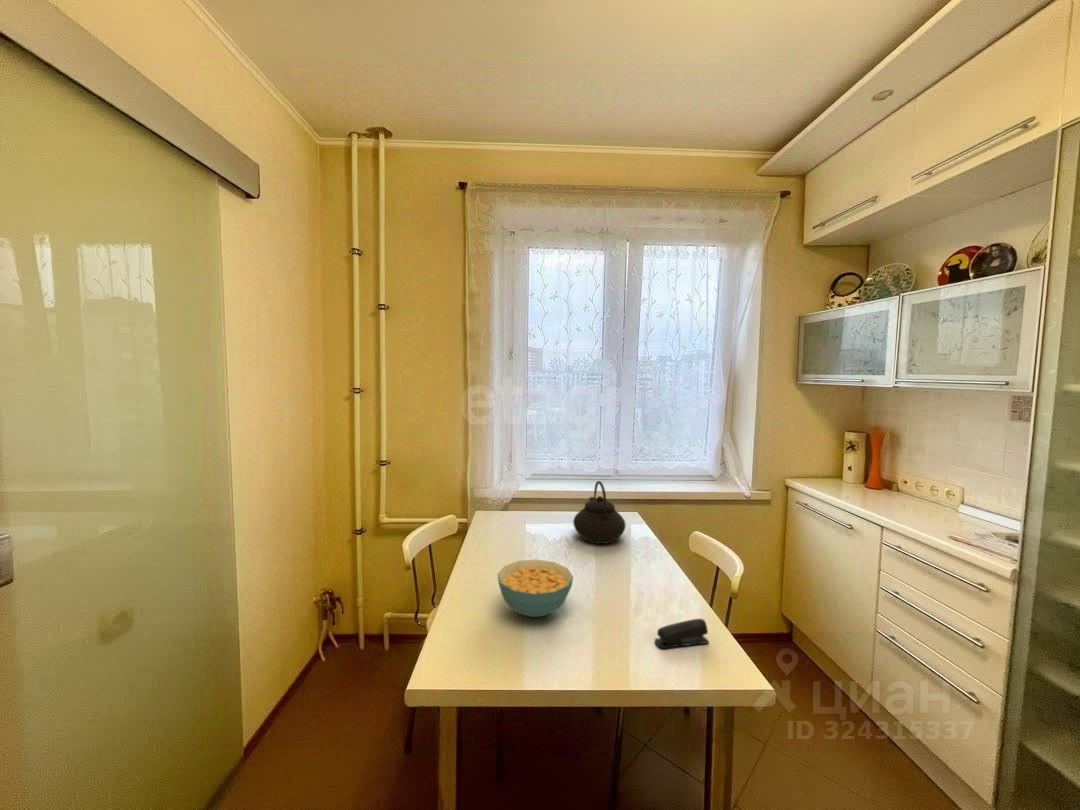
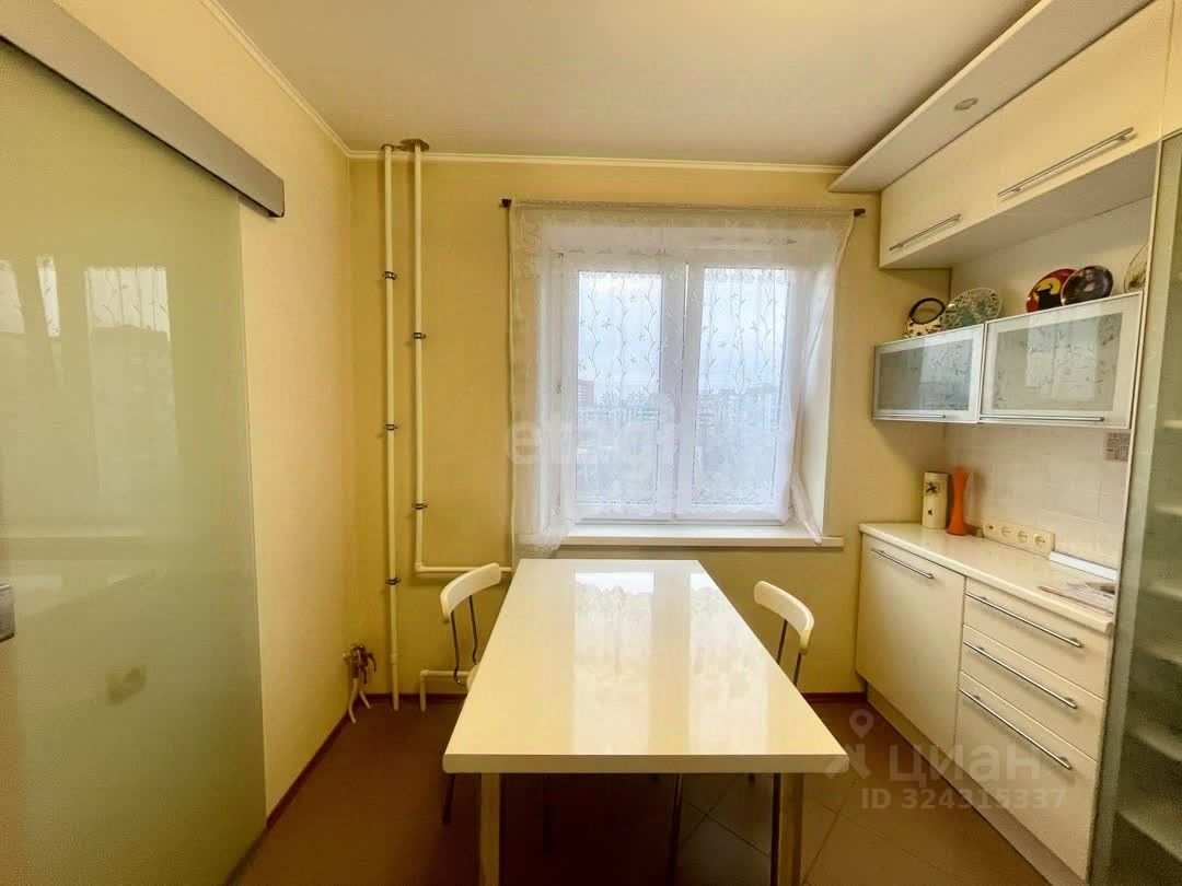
- cereal bowl (534, 593)
- teapot (598, 507)
- stapler (681, 632)
